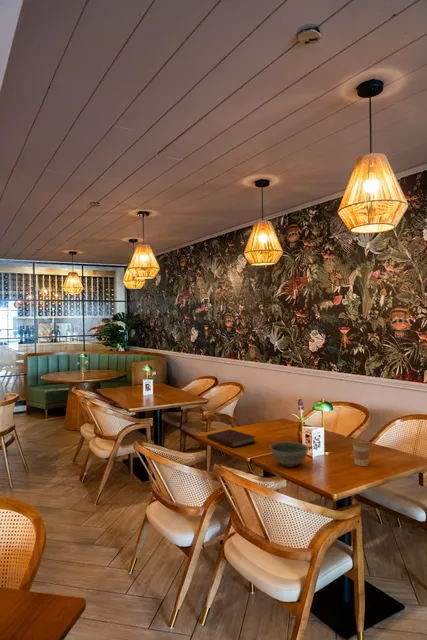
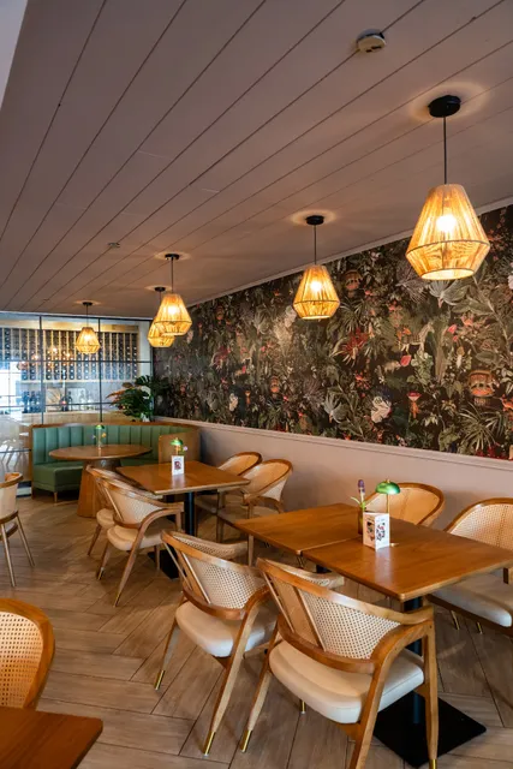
- notebook (231, 438)
- bowl (289, 455)
- coffee cup (361, 452)
